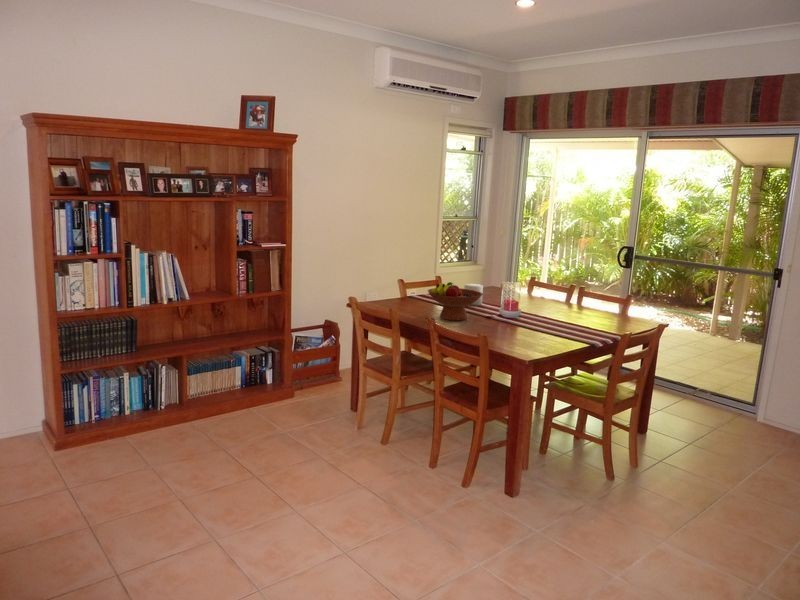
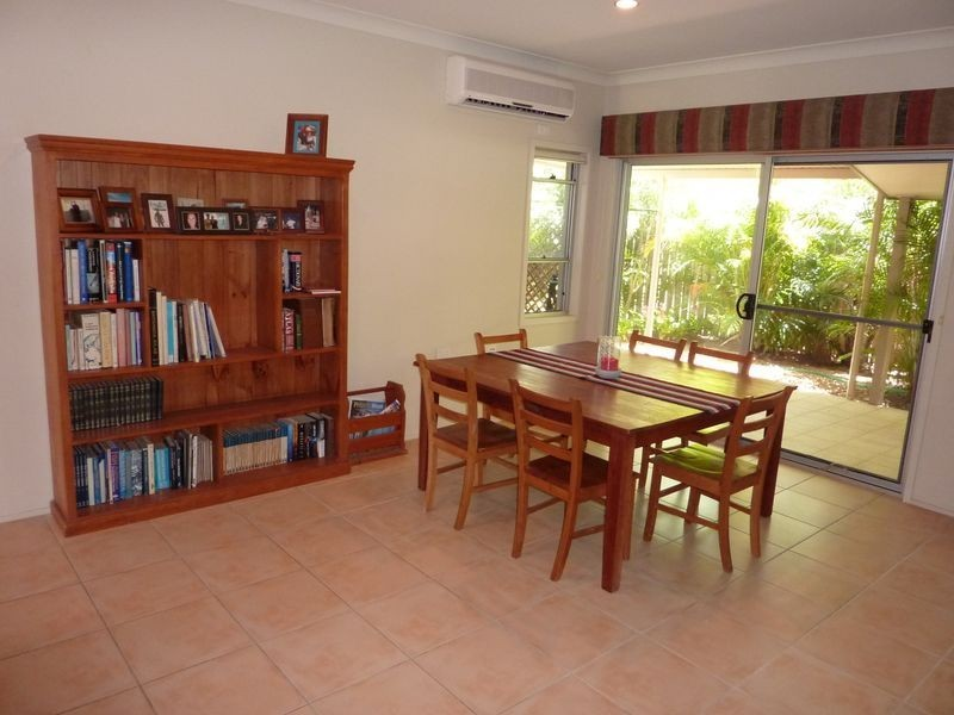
- candle (475, 290)
- fruit bowl (454, 300)
